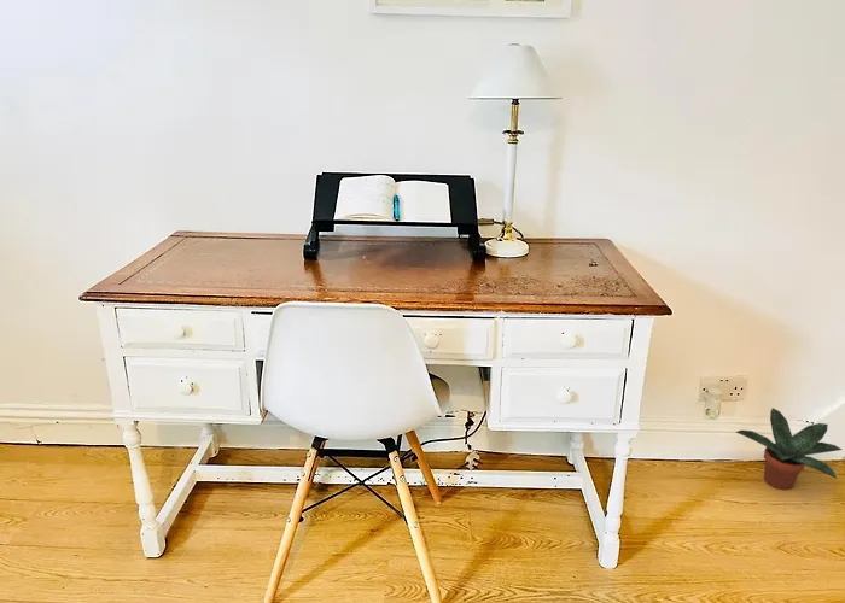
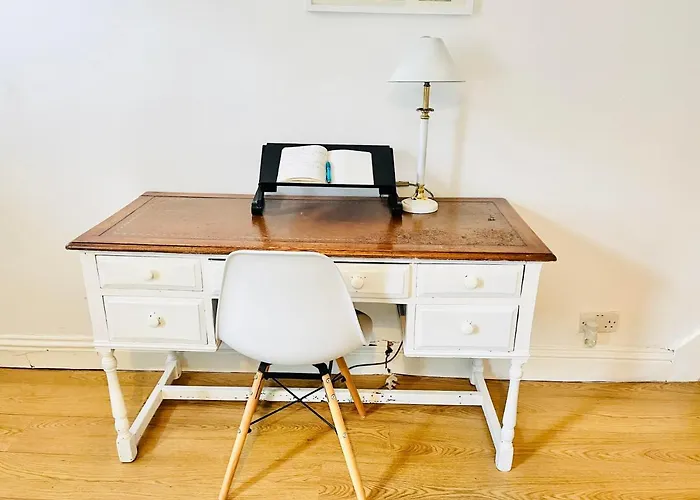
- potted plant (788, 450)
